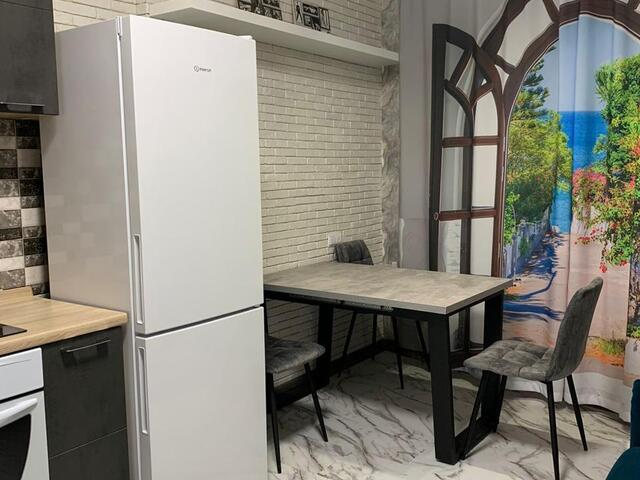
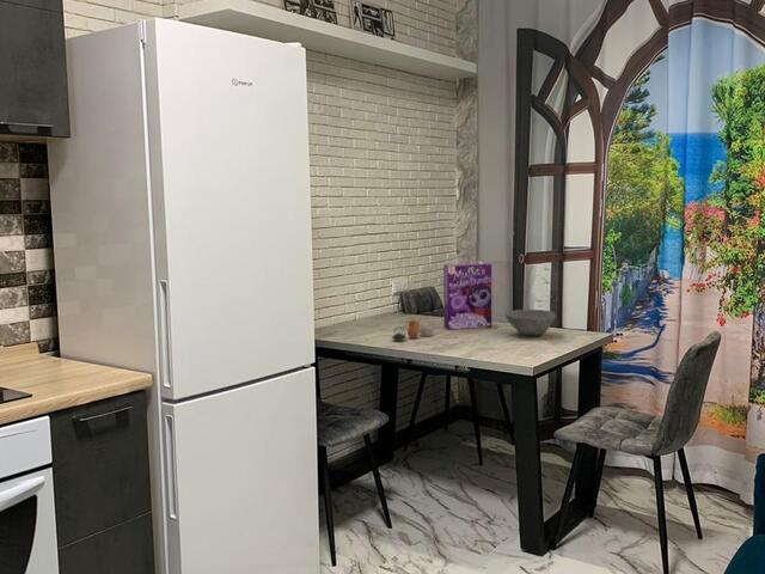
+ cereal box (467, 295)
+ teapot (414, 326)
+ bowl (530, 323)
